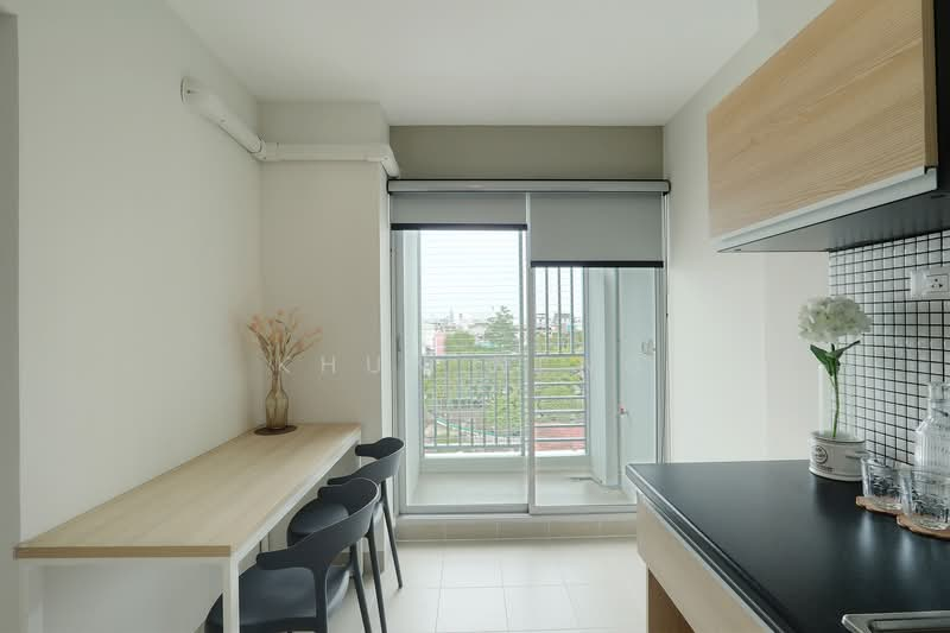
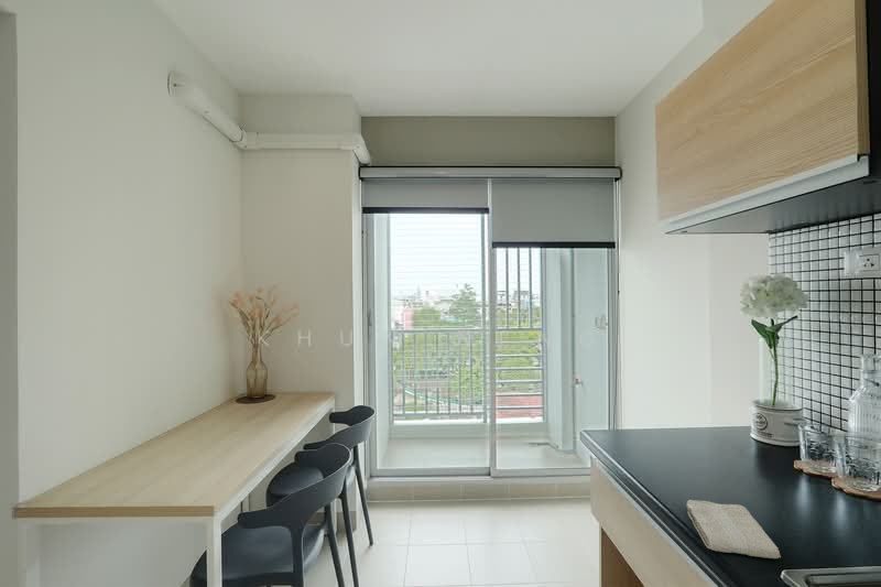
+ washcloth (727, 524)
